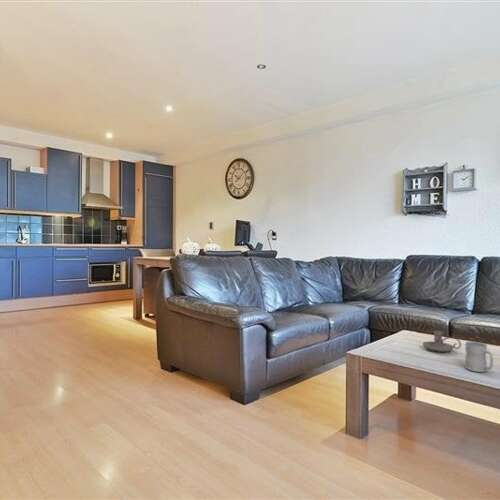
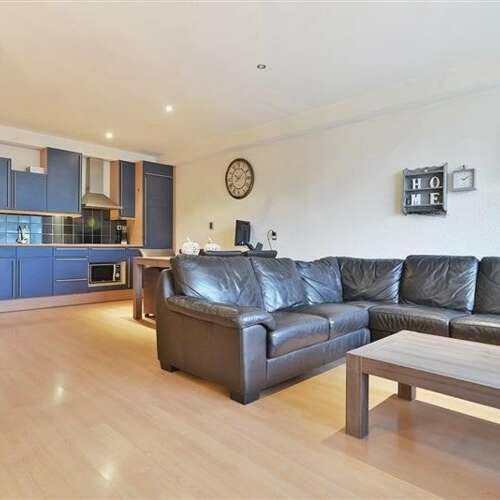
- candle holder (441, 341)
- mug (479, 357)
